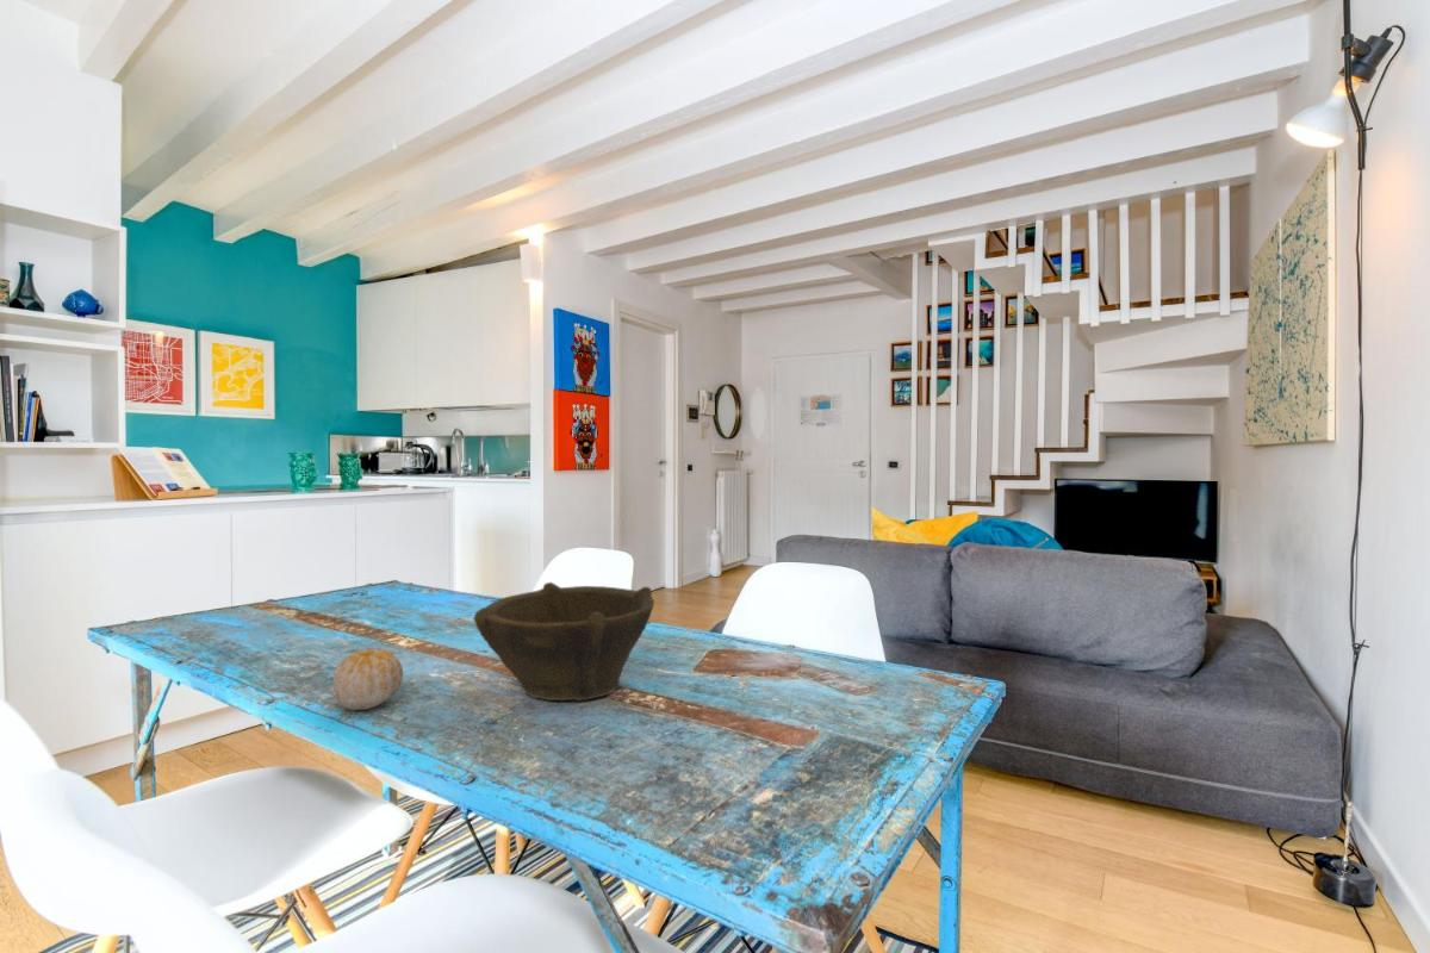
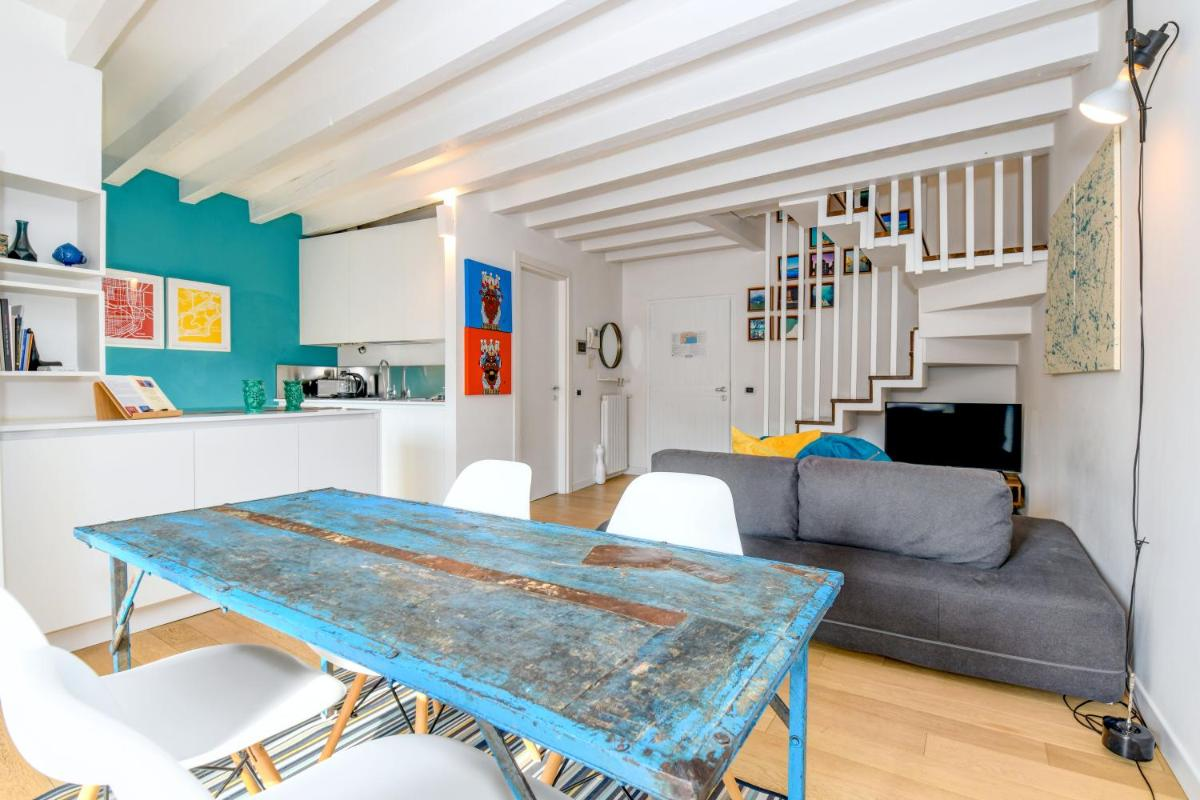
- bowl (568, 641)
- fruit (368, 678)
